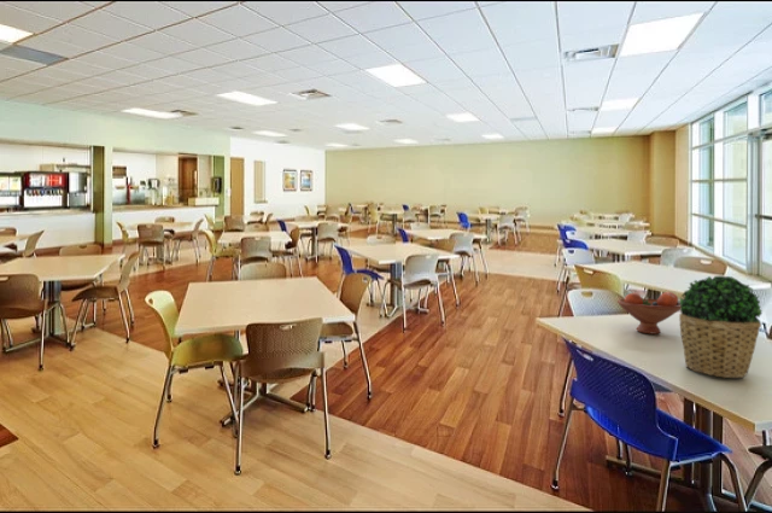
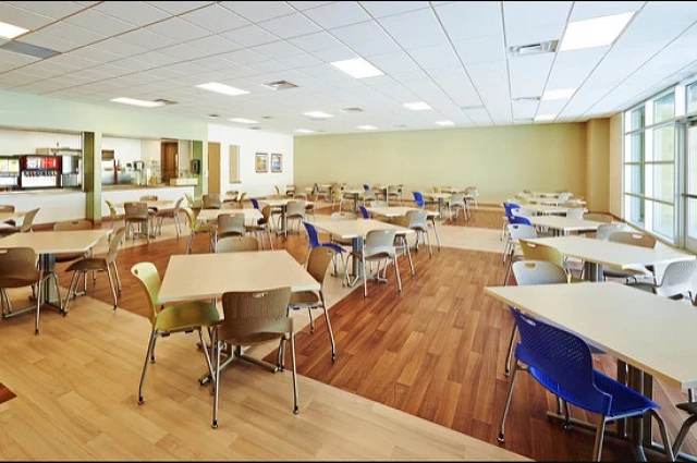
- potted plant (717, 323)
- fruit bowl (649, 311)
